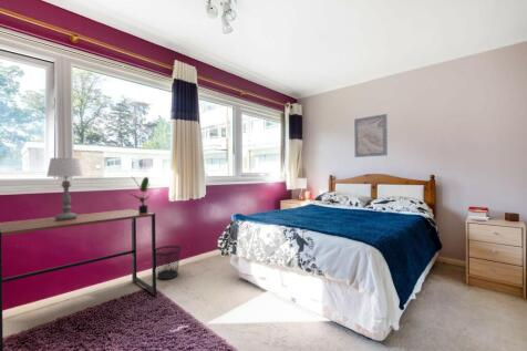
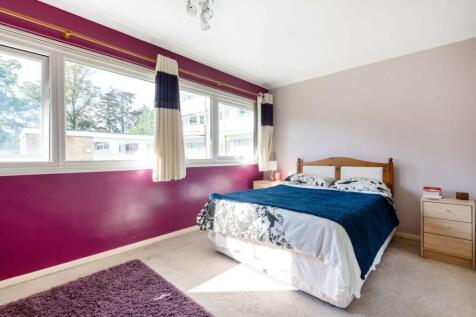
- table lamp (65, 188)
- potted plant (140, 197)
- wastebasket (167, 262)
- desk (83, 262)
- wall art (370, 136)
